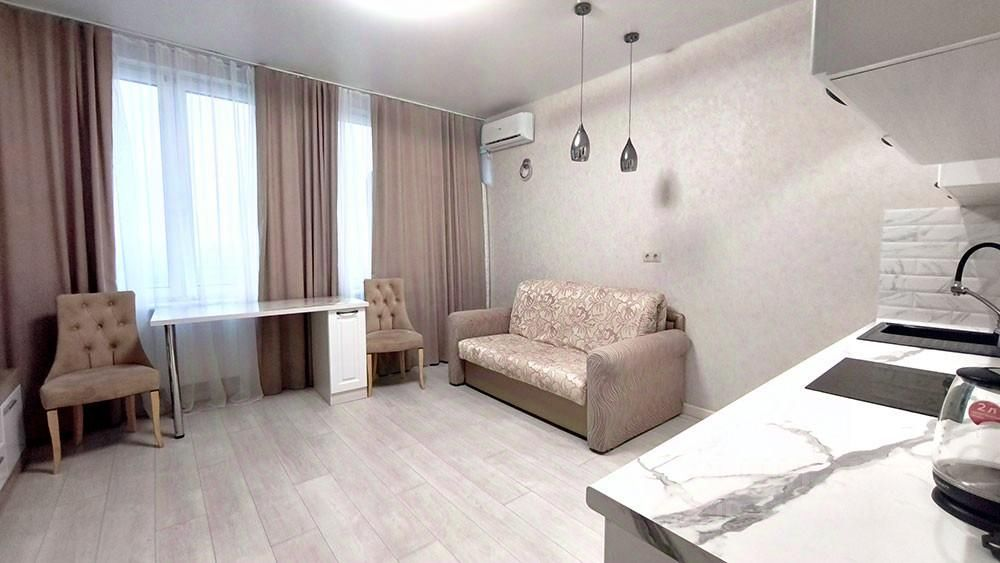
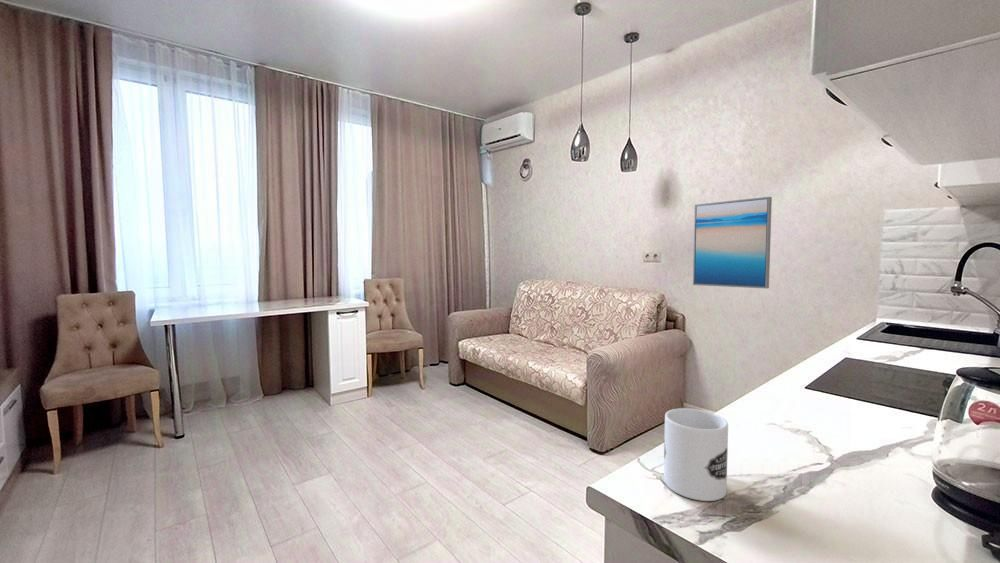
+ mug (701, 448)
+ wall art (729, 244)
